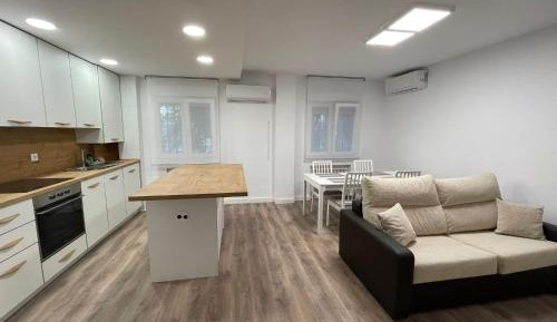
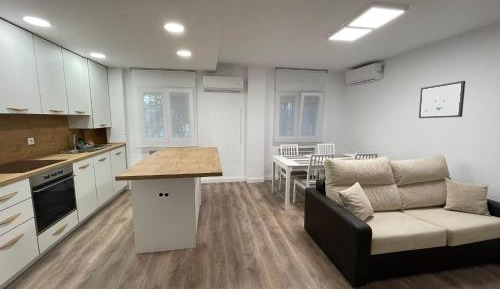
+ wall art (439, 101)
